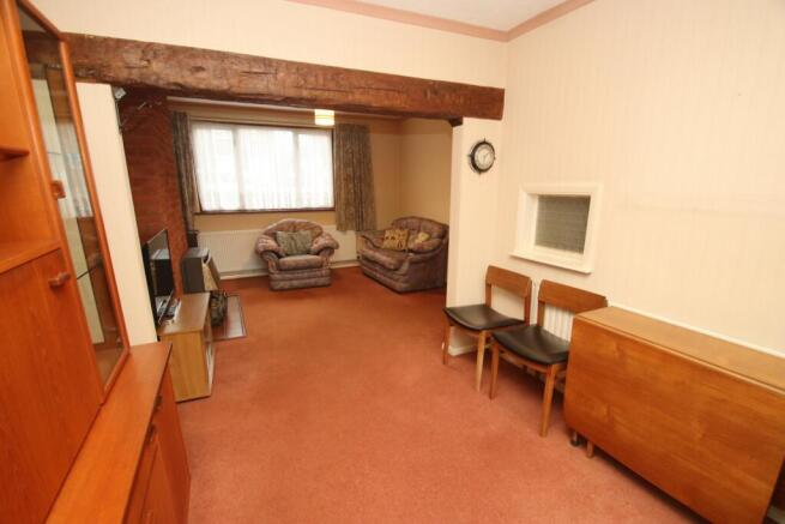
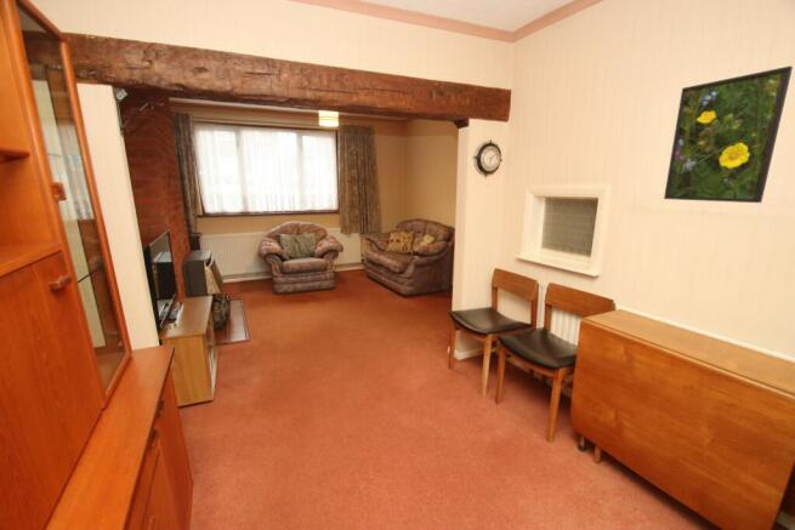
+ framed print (719, 142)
